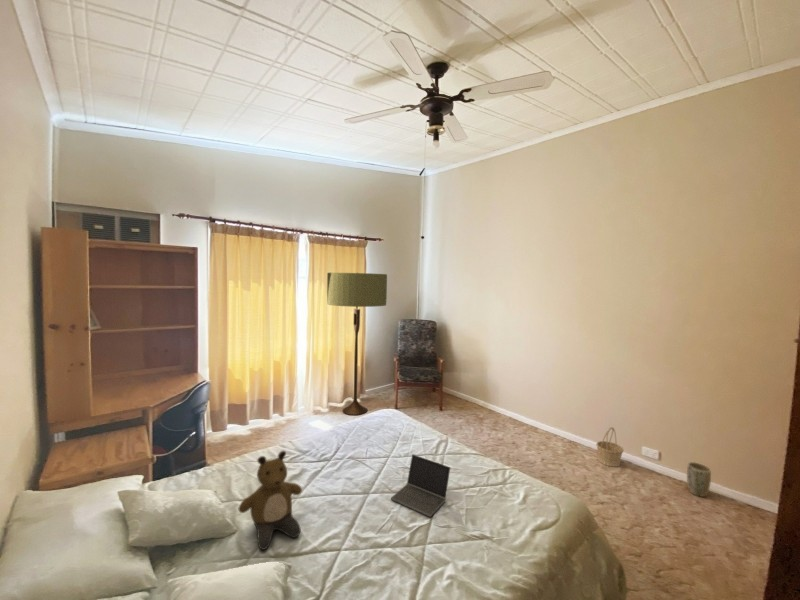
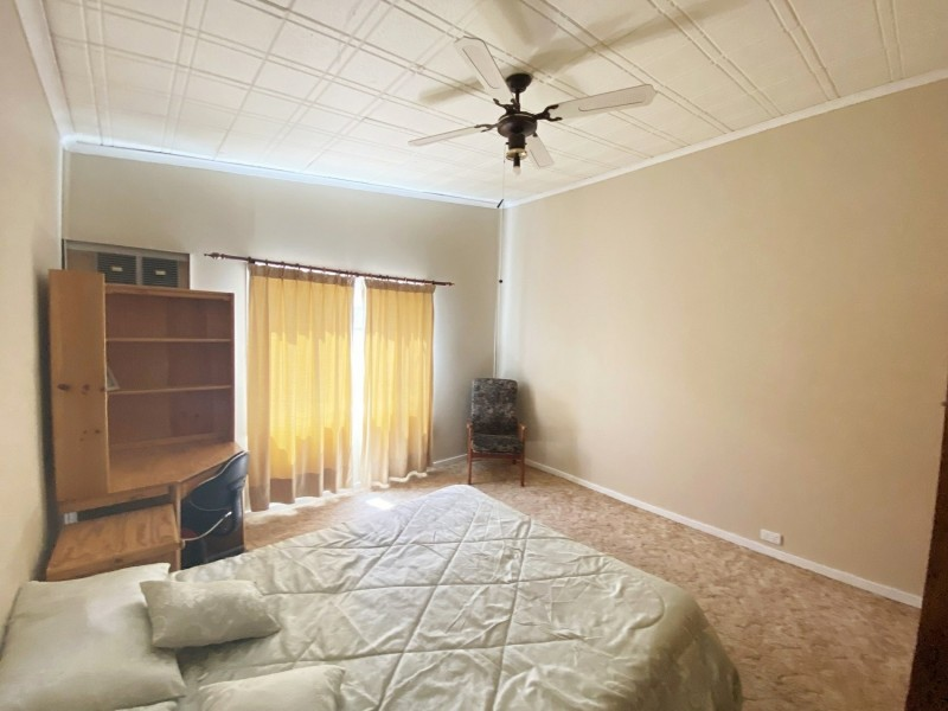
- laptop computer (420, 483)
- floor lamp (356, 342)
- plant pot (698, 479)
- bear (274, 494)
- basket (609, 444)
